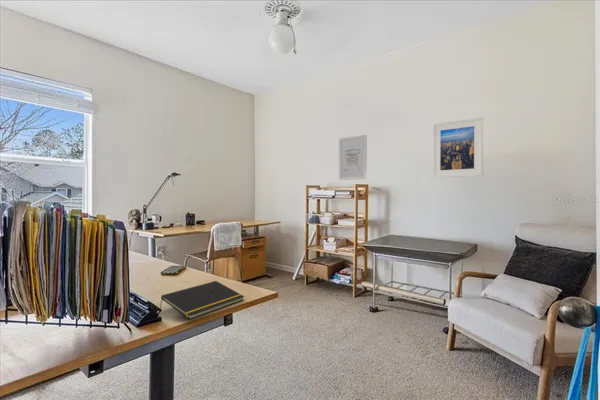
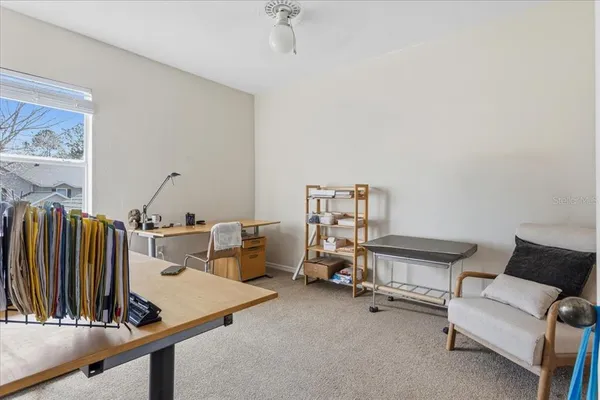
- notepad (204, 297)
- wall art (352, 158)
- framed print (456, 148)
